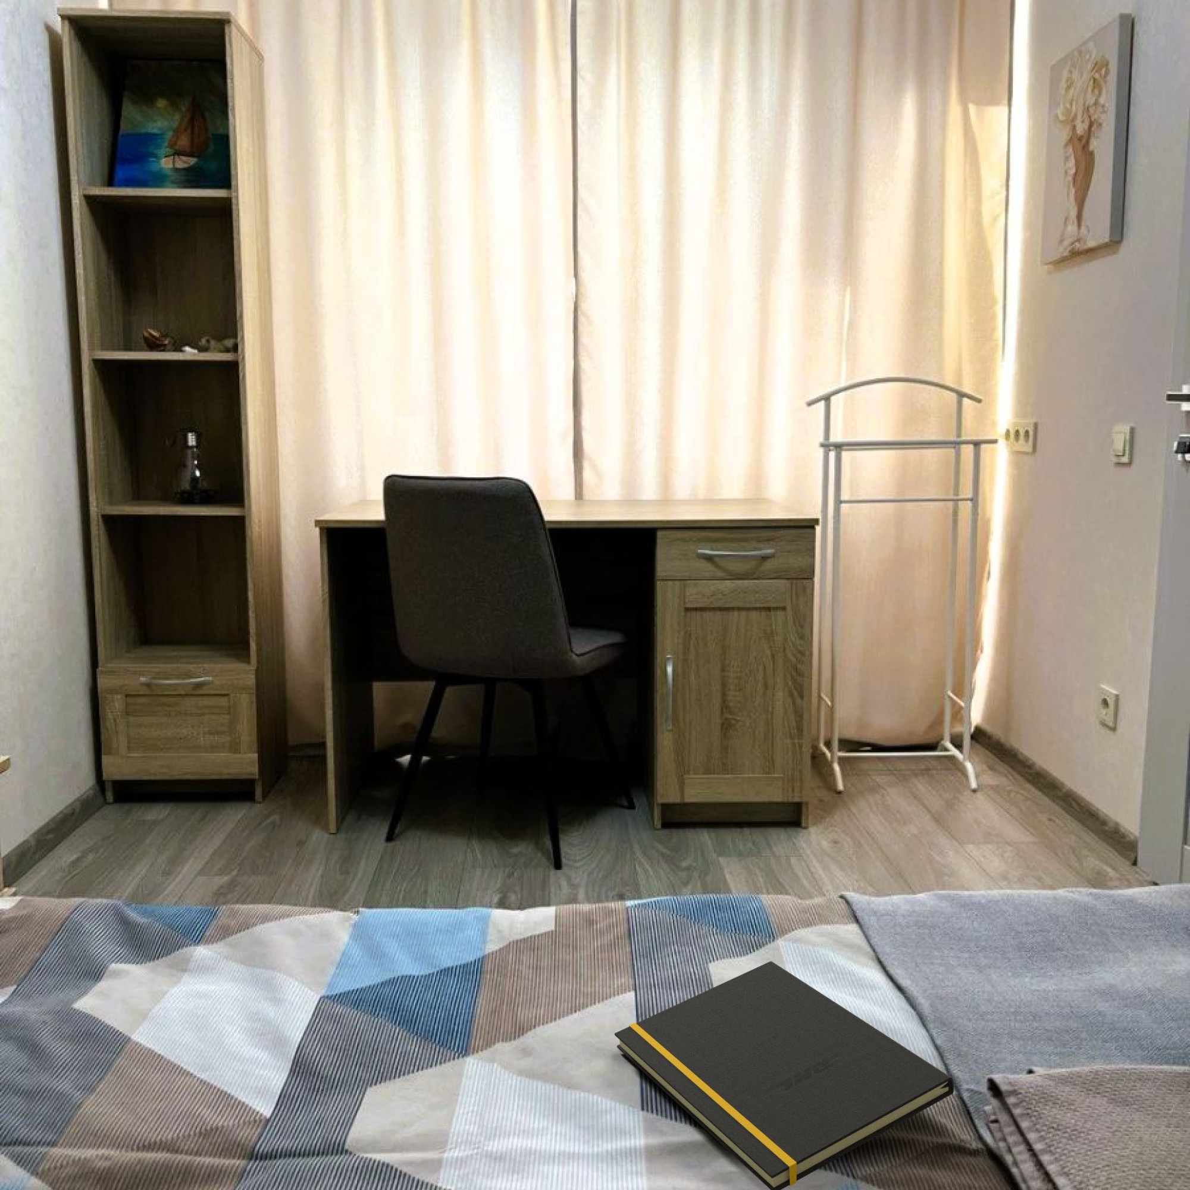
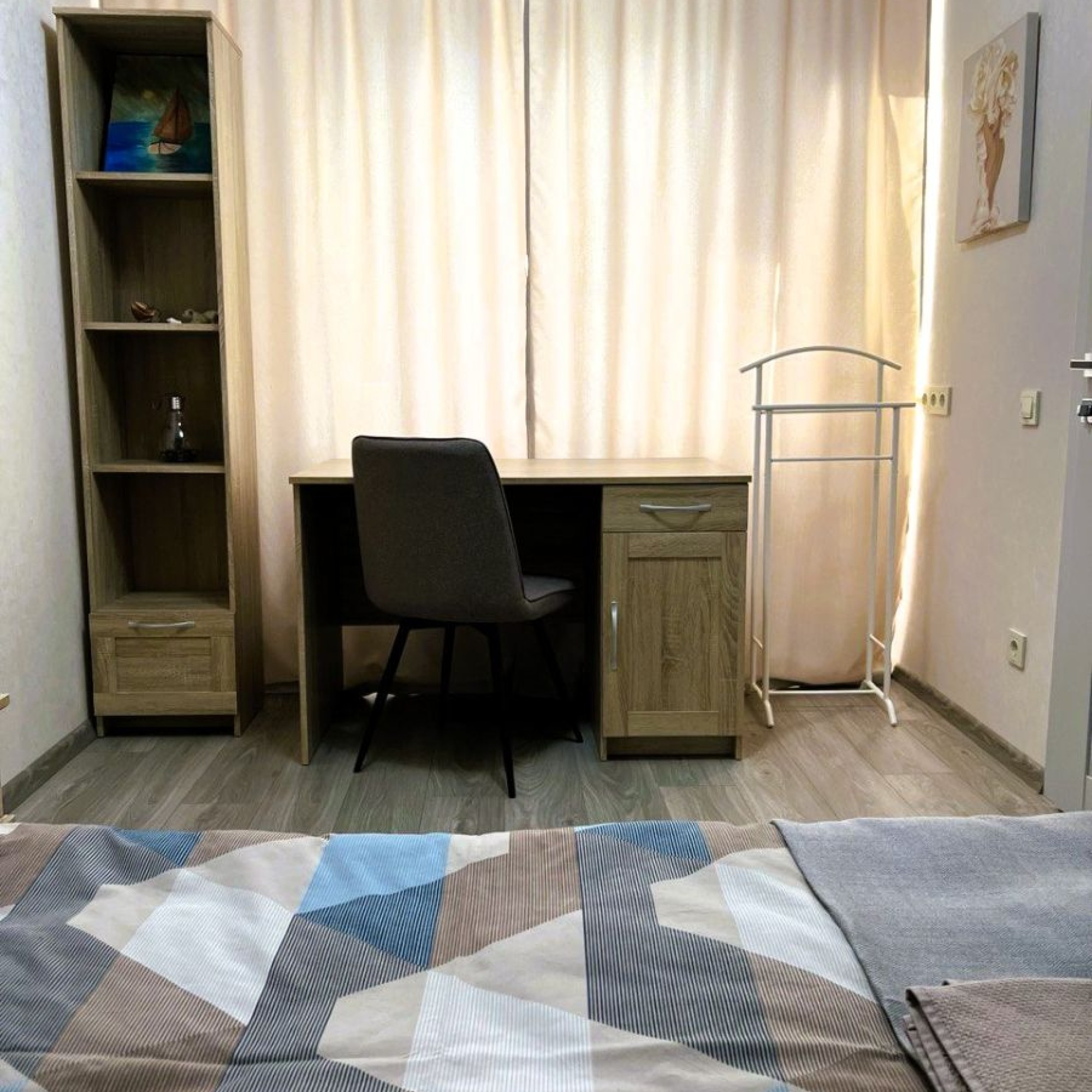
- notepad (773, 1061)
